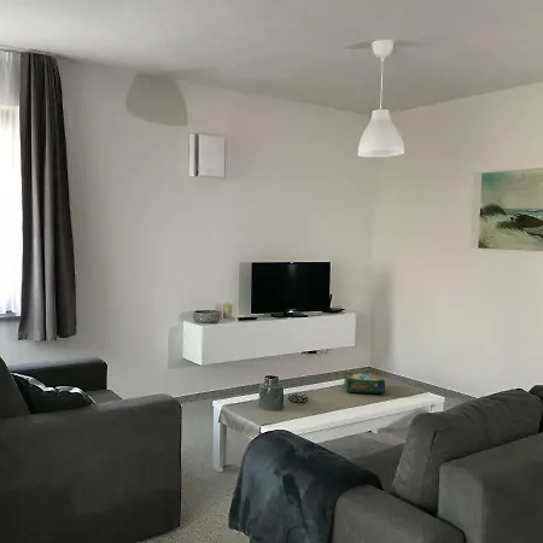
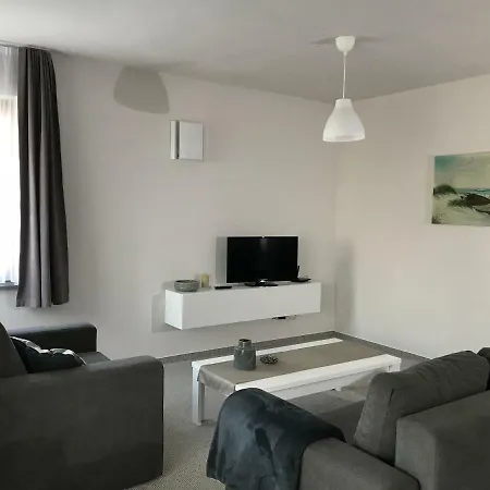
- board game (363, 383)
